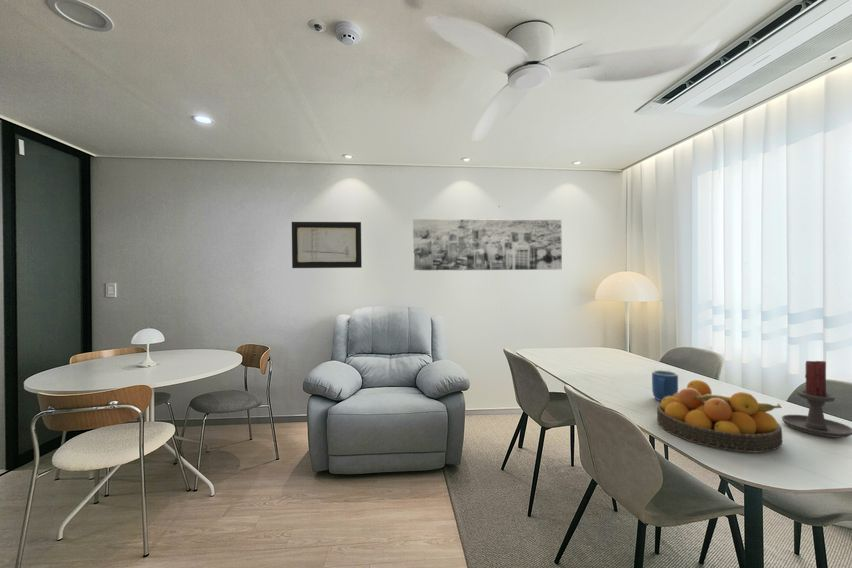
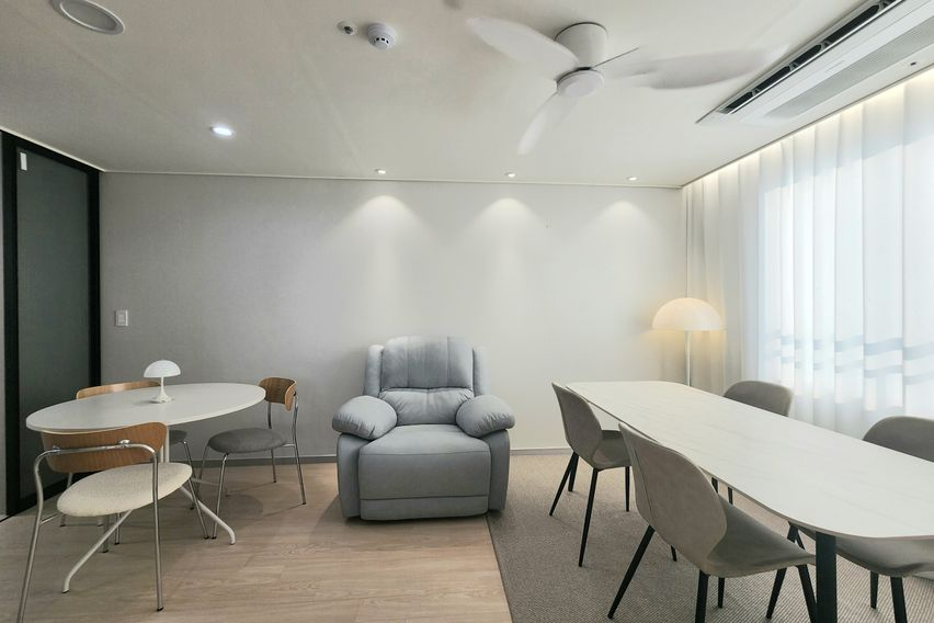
- candle holder (815, 393)
- fruit bowl (714, 409)
- mug (664, 386)
- wall art (326, 244)
- wall art (488, 244)
